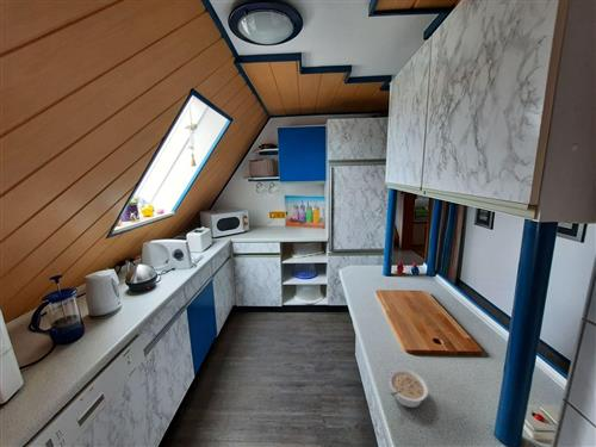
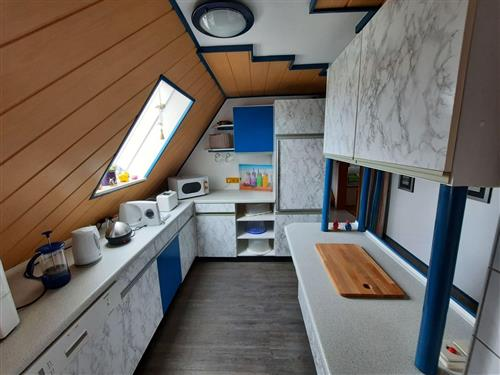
- legume (406, 389)
